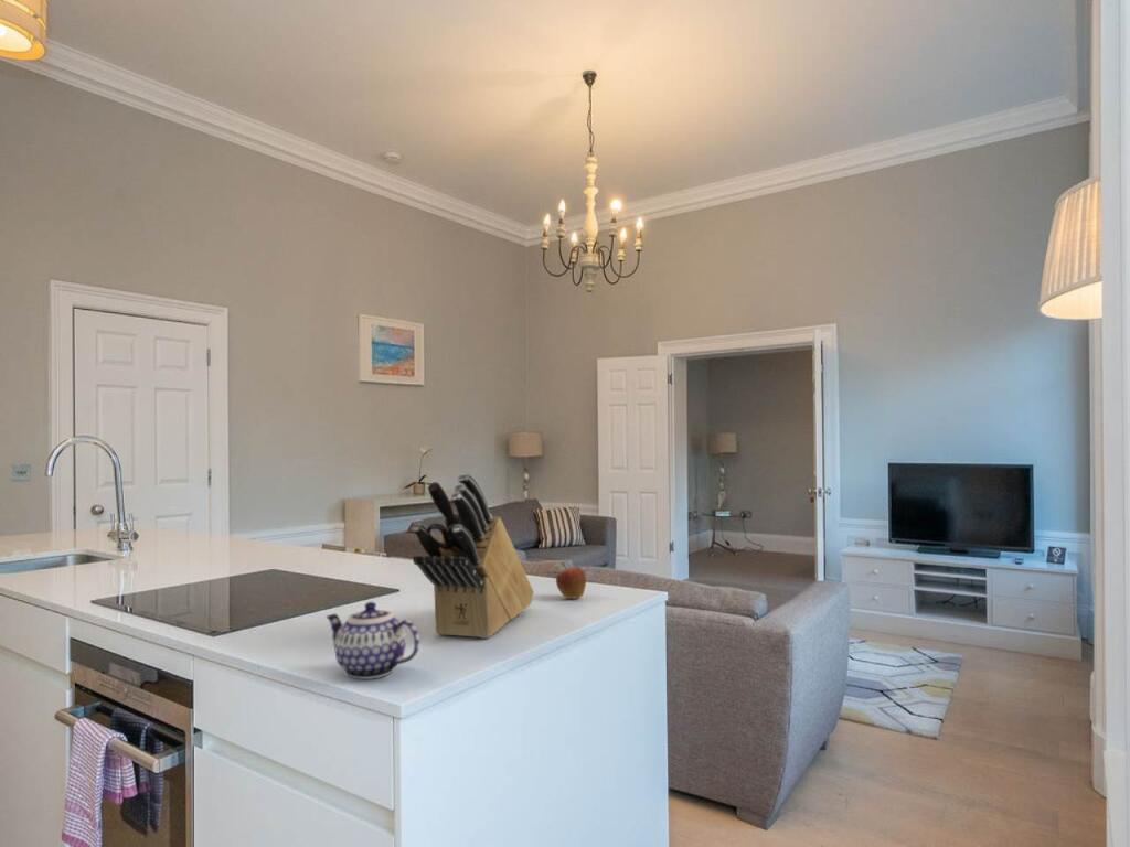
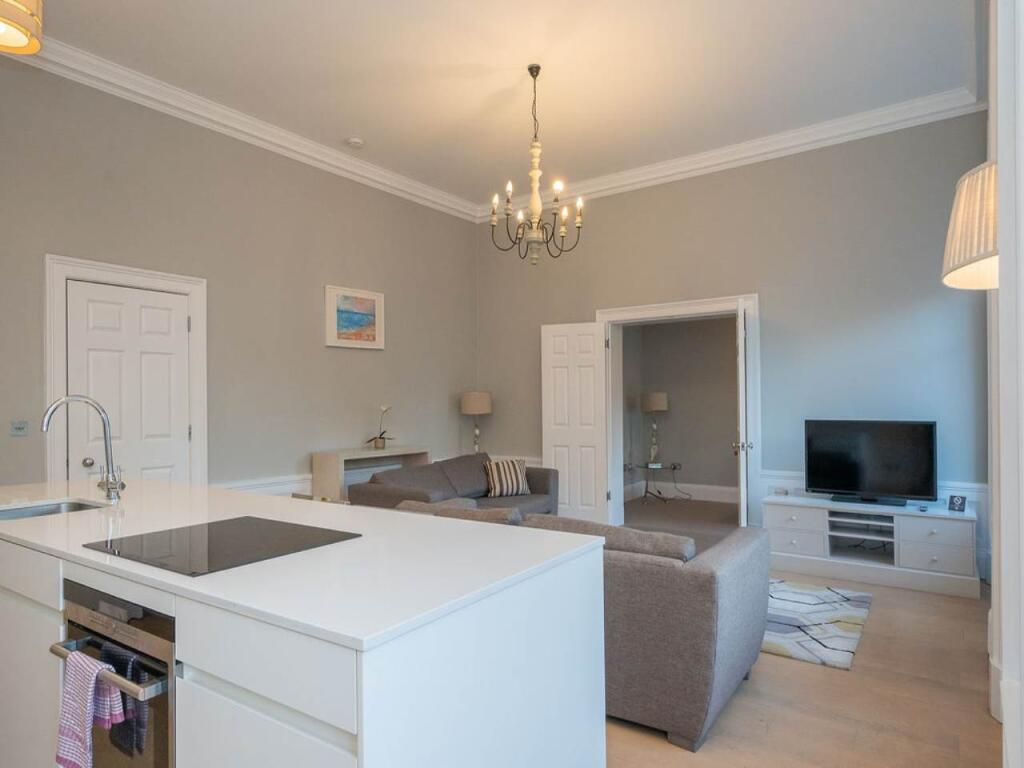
- knife block (477, 547)
- fruit (571, 580)
- teapot (371, 636)
